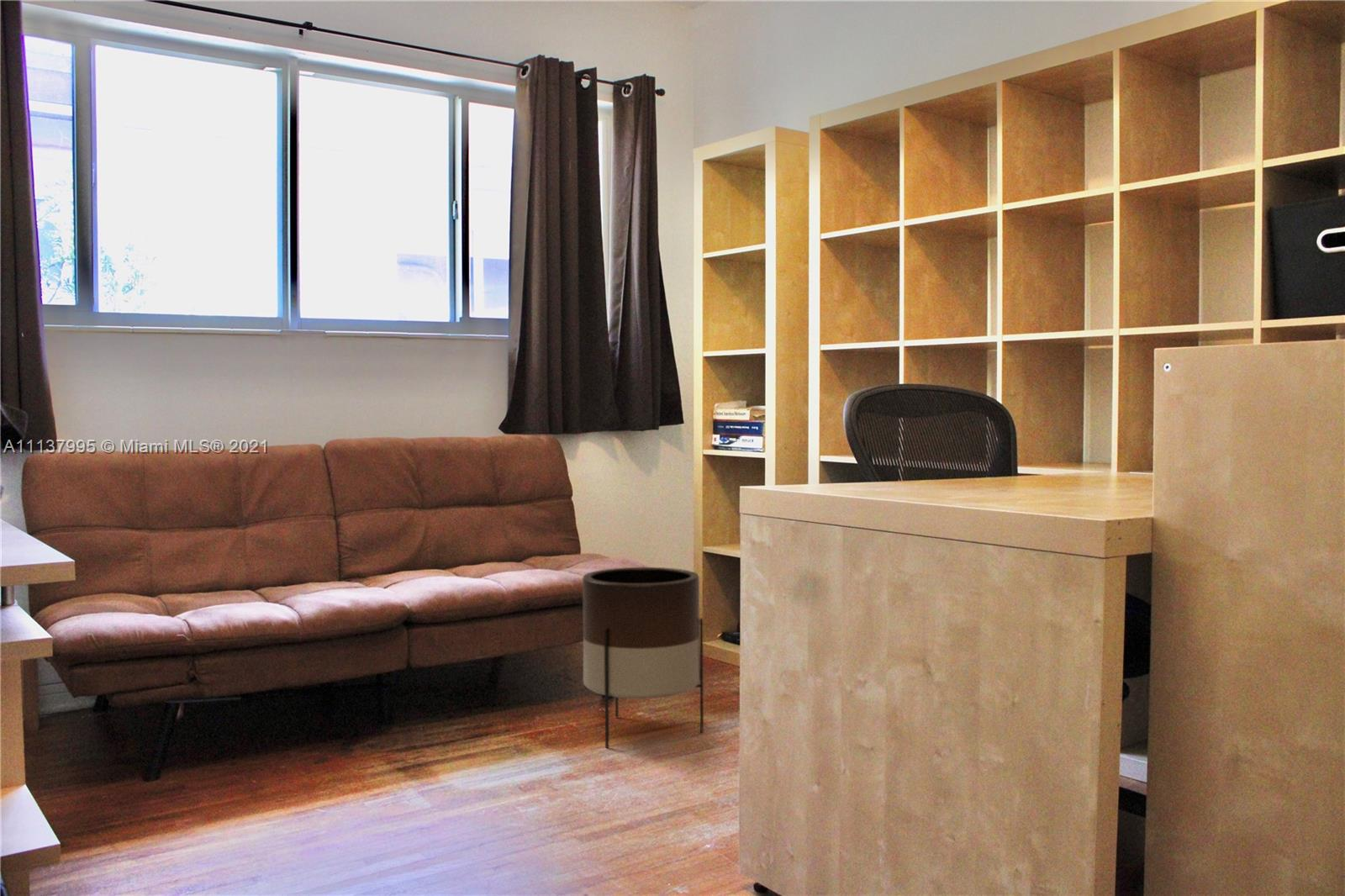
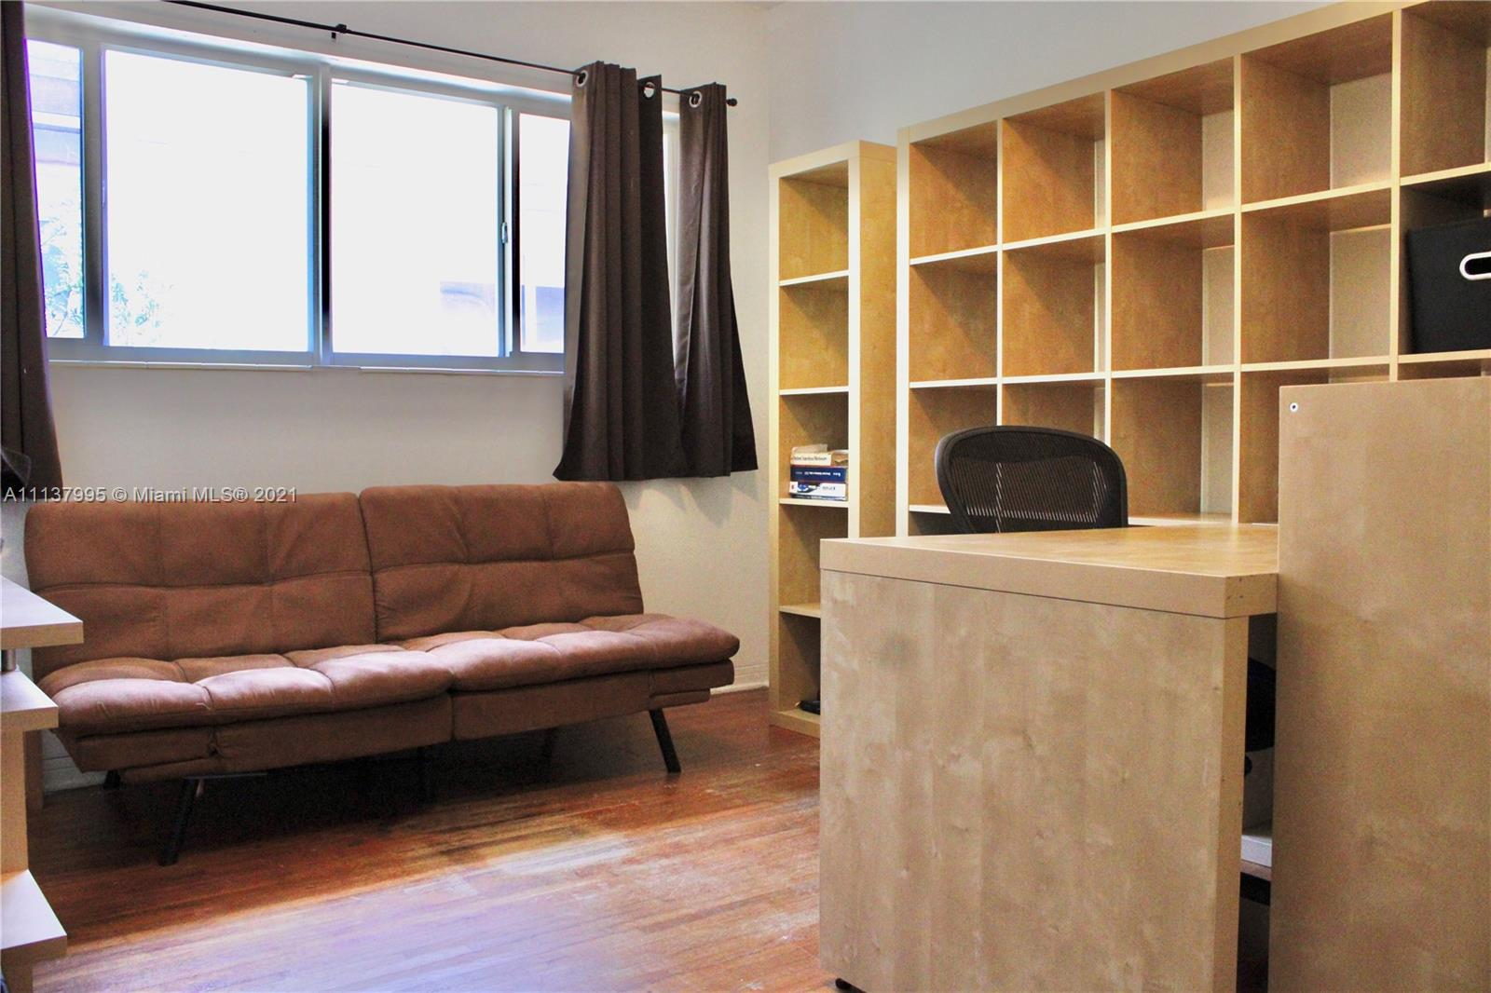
- planter (642, 653)
